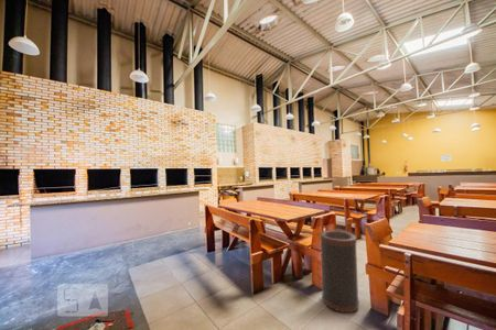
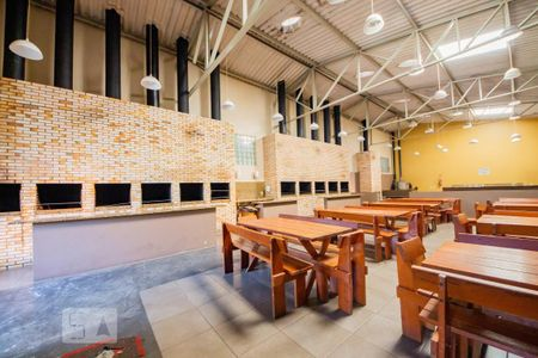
- trash can (338, 268)
